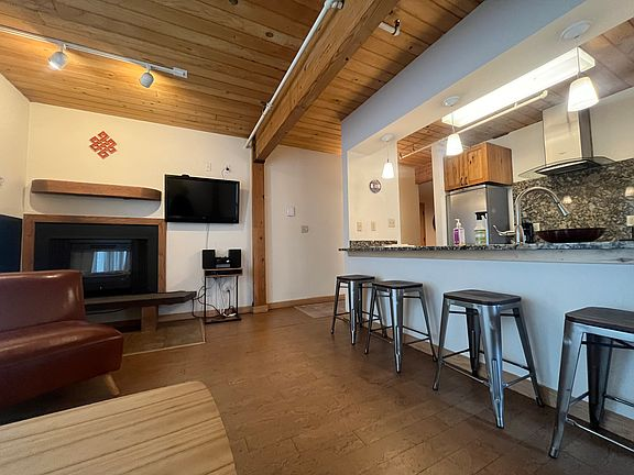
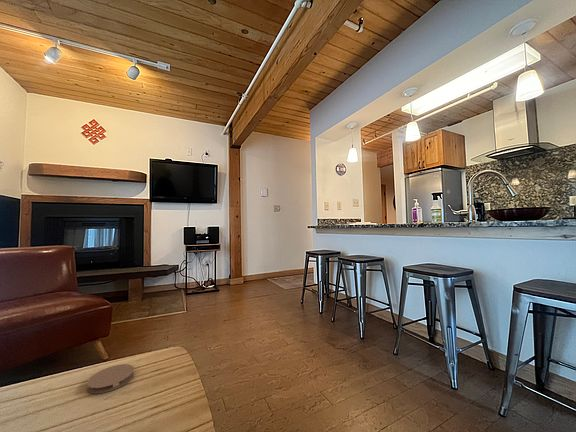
+ coaster (111, 377)
